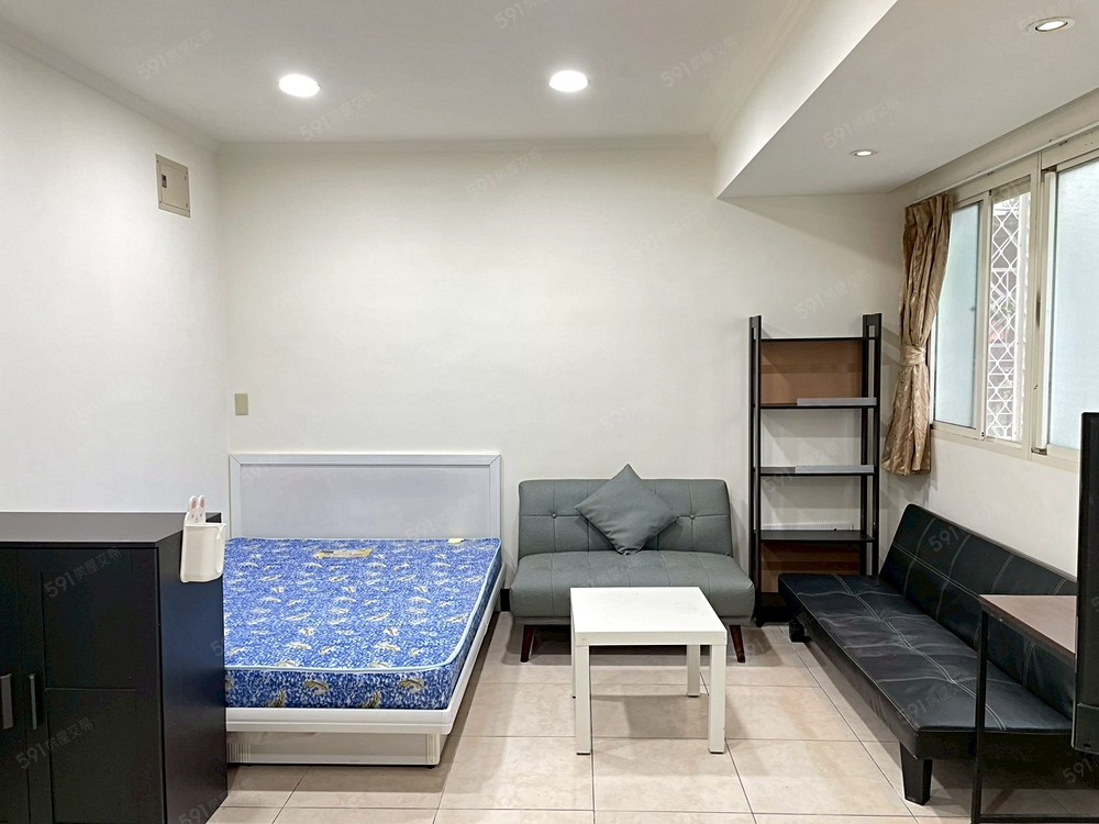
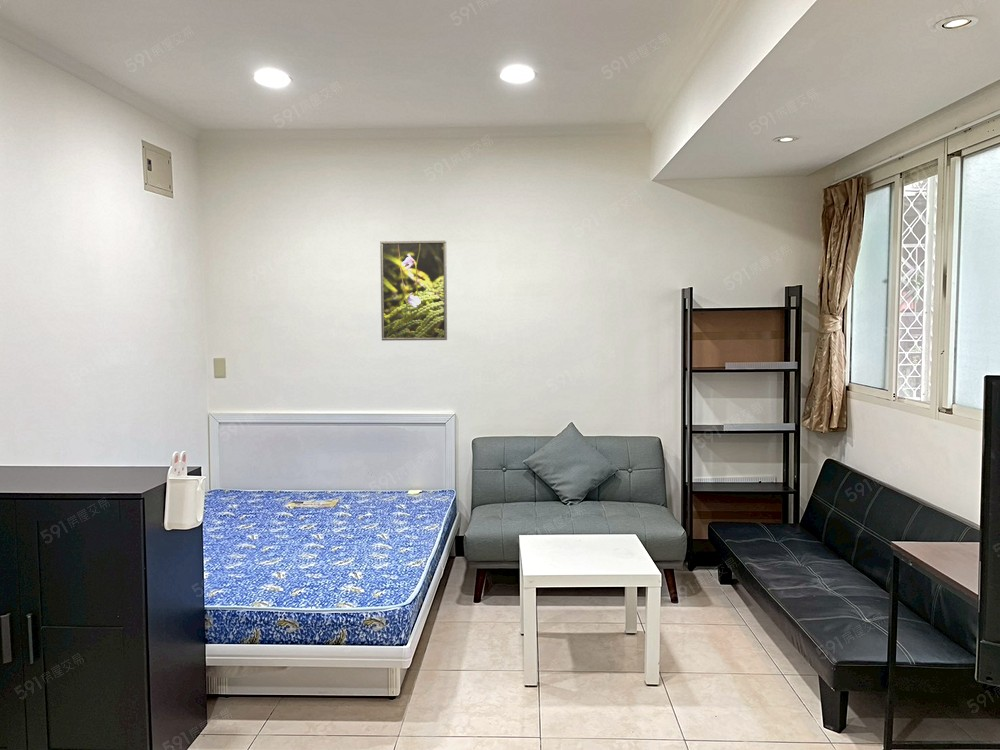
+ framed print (413, 290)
